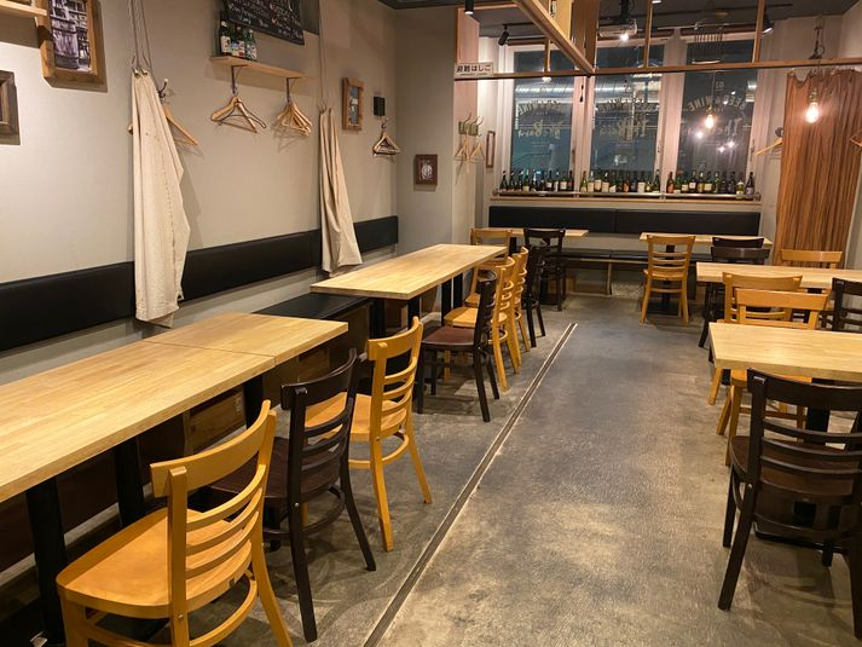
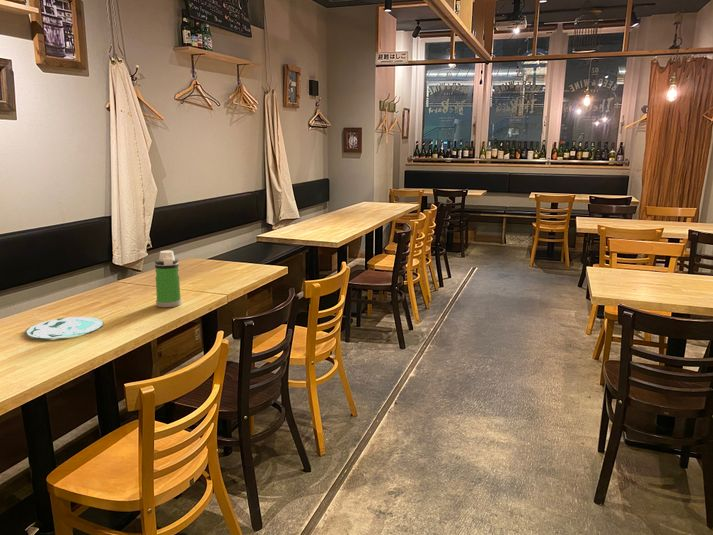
+ water bottle (167, 278)
+ plate (65, 324)
